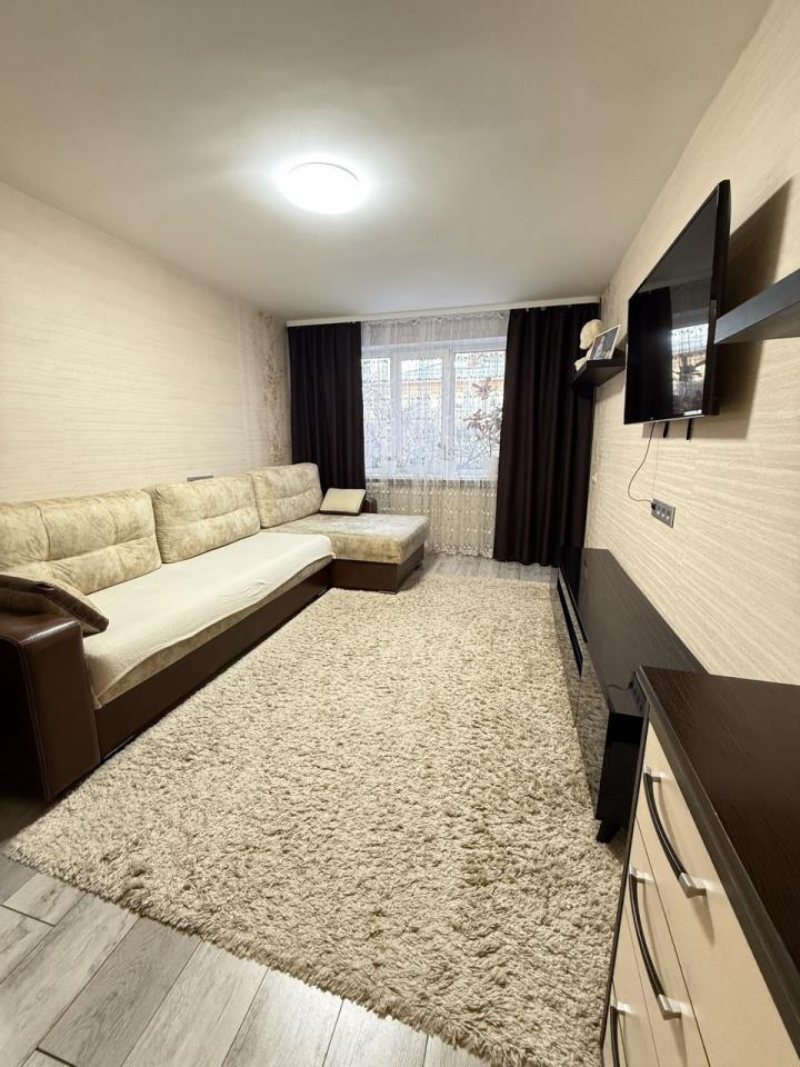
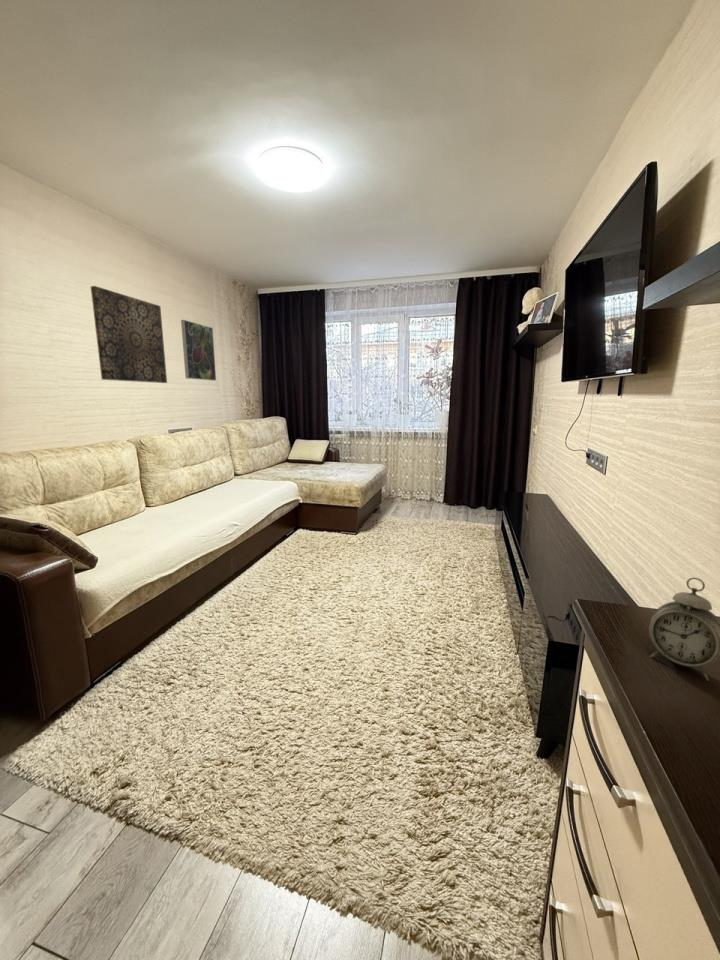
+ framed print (199, 352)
+ wall art (133, 340)
+ alarm clock (687, 622)
